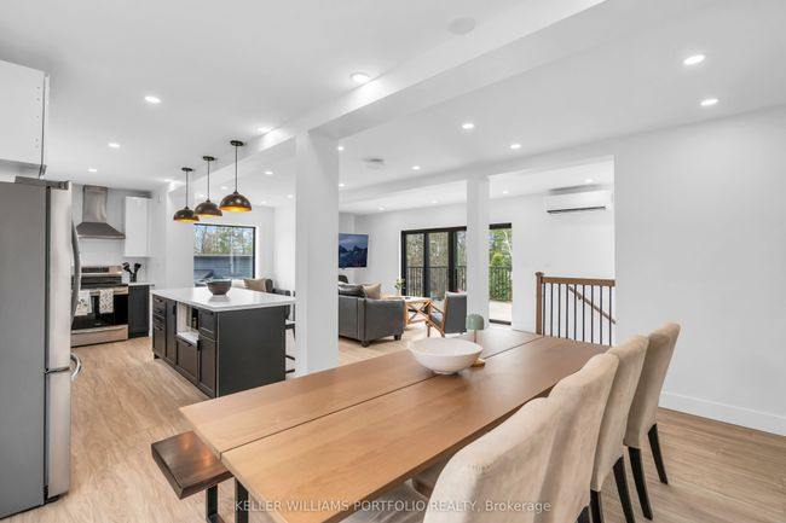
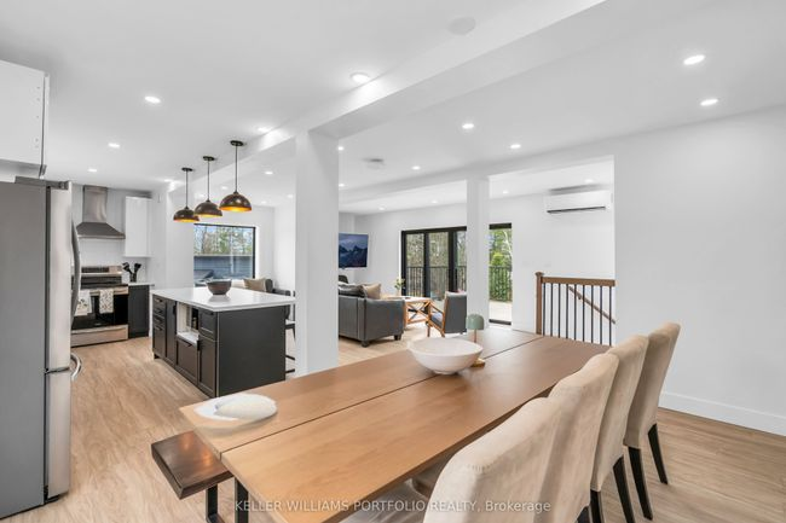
+ plate (241, 405)
